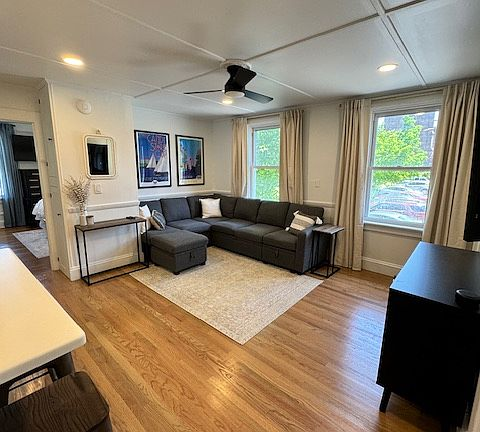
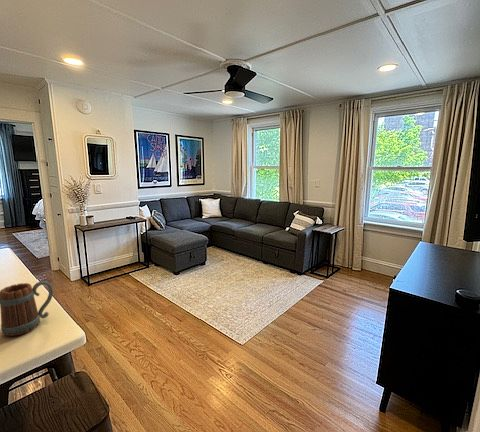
+ mug (27, 305)
